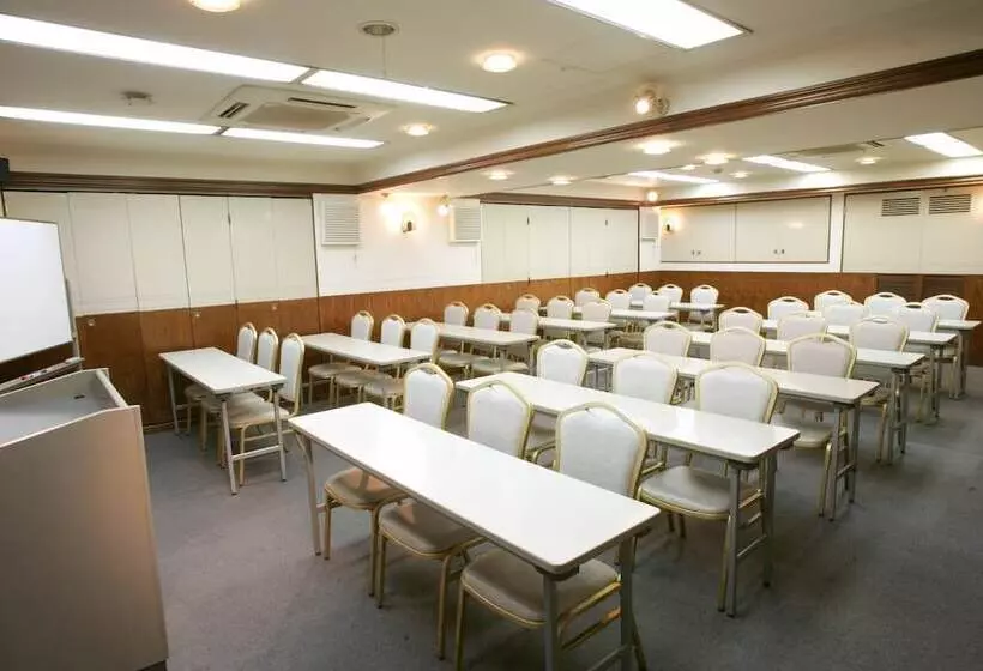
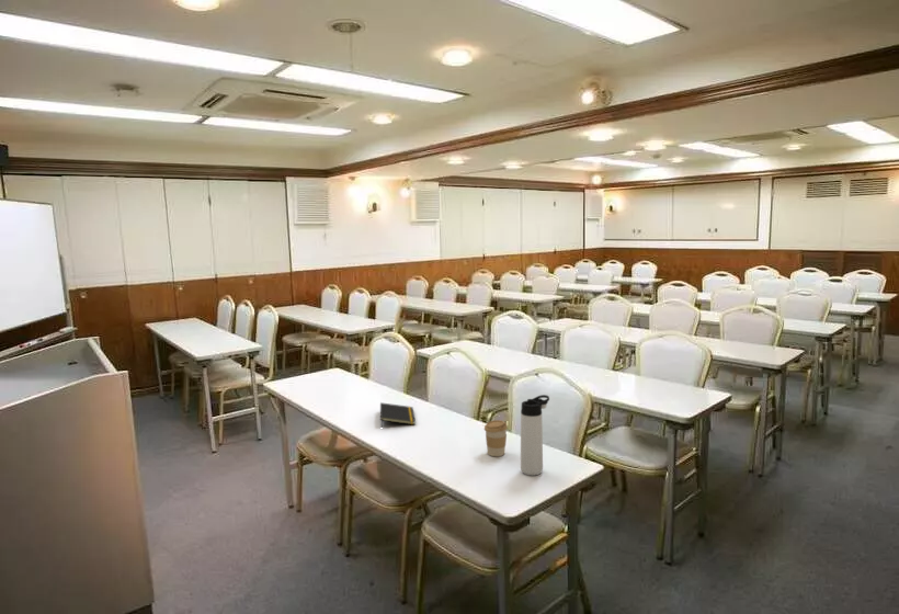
+ thermos bottle (535, 434)
+ notepad (397, 412)
+ coffee cup (496, 437)
